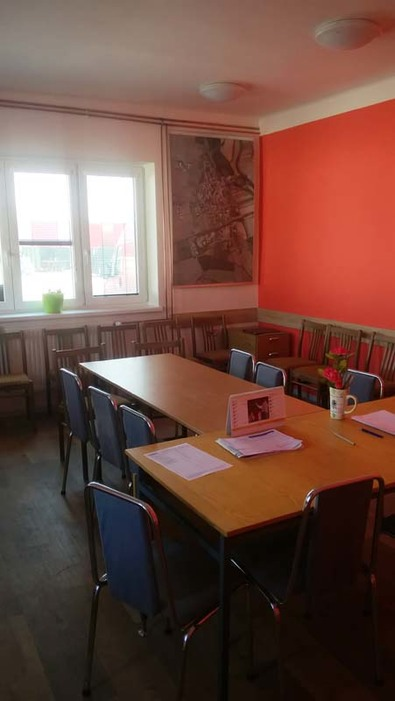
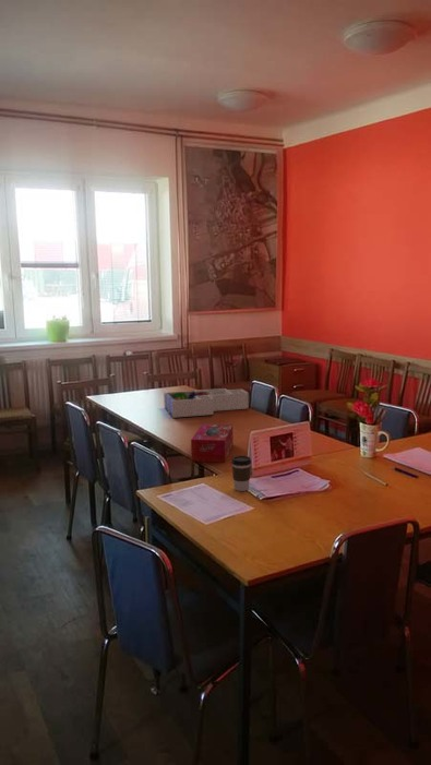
+ coffee cup (241, 473)
+ desk organizer (207, 402)
+ tissue box (213, 441)
